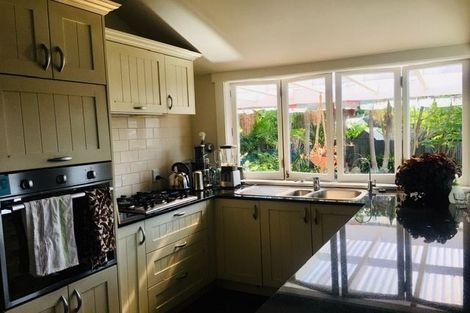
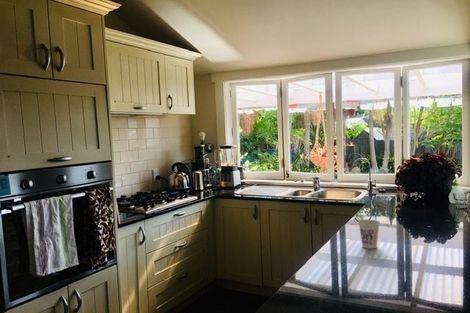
+ cup (369, 234)
